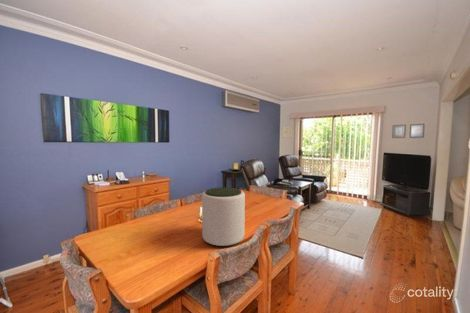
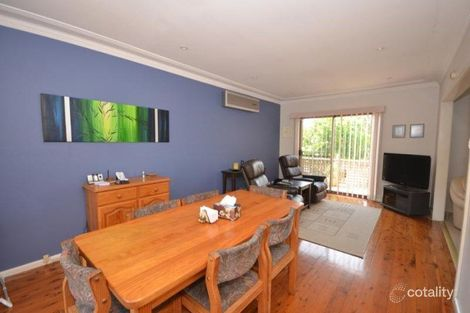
- plant pot (223, 214)
